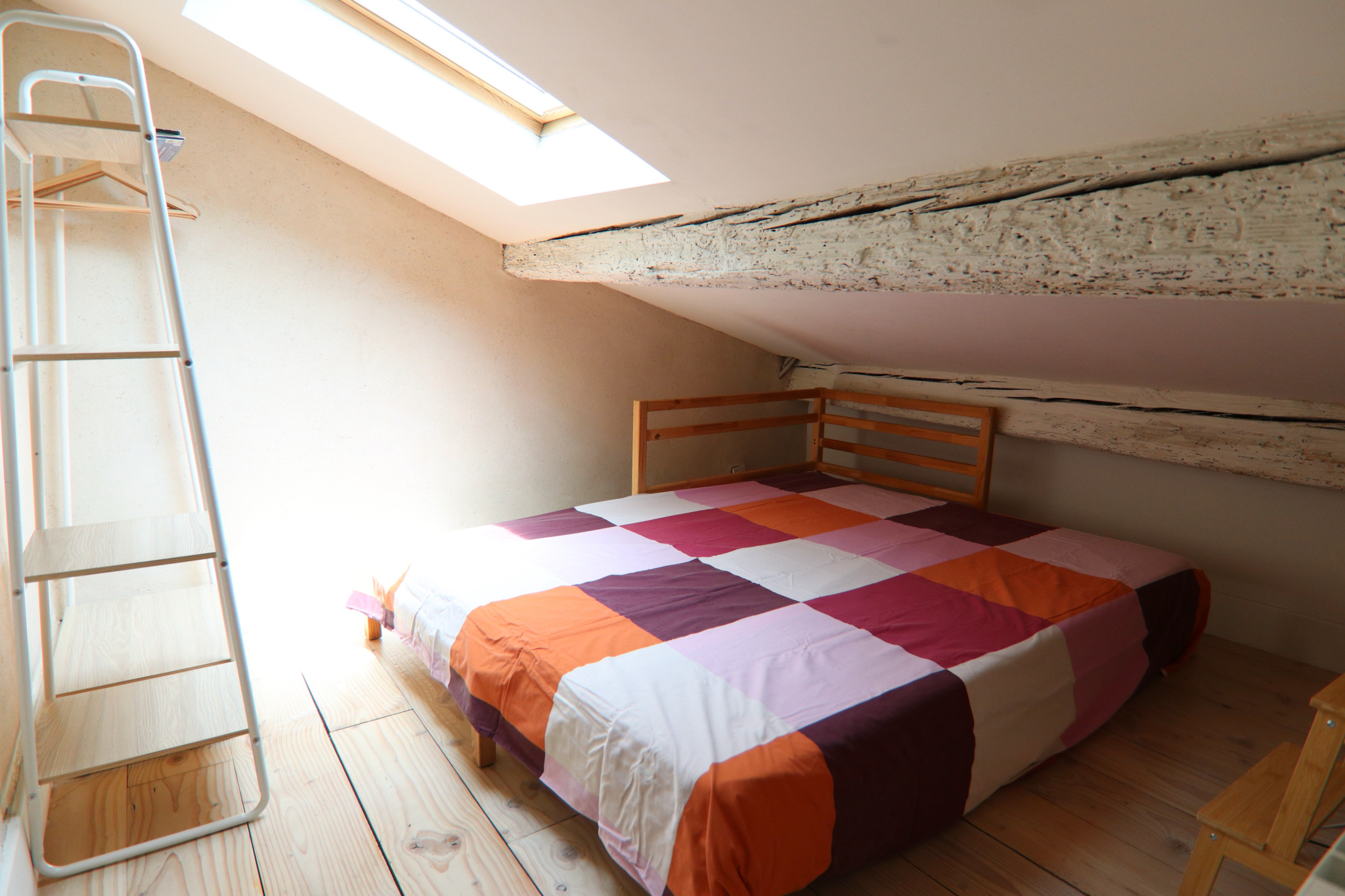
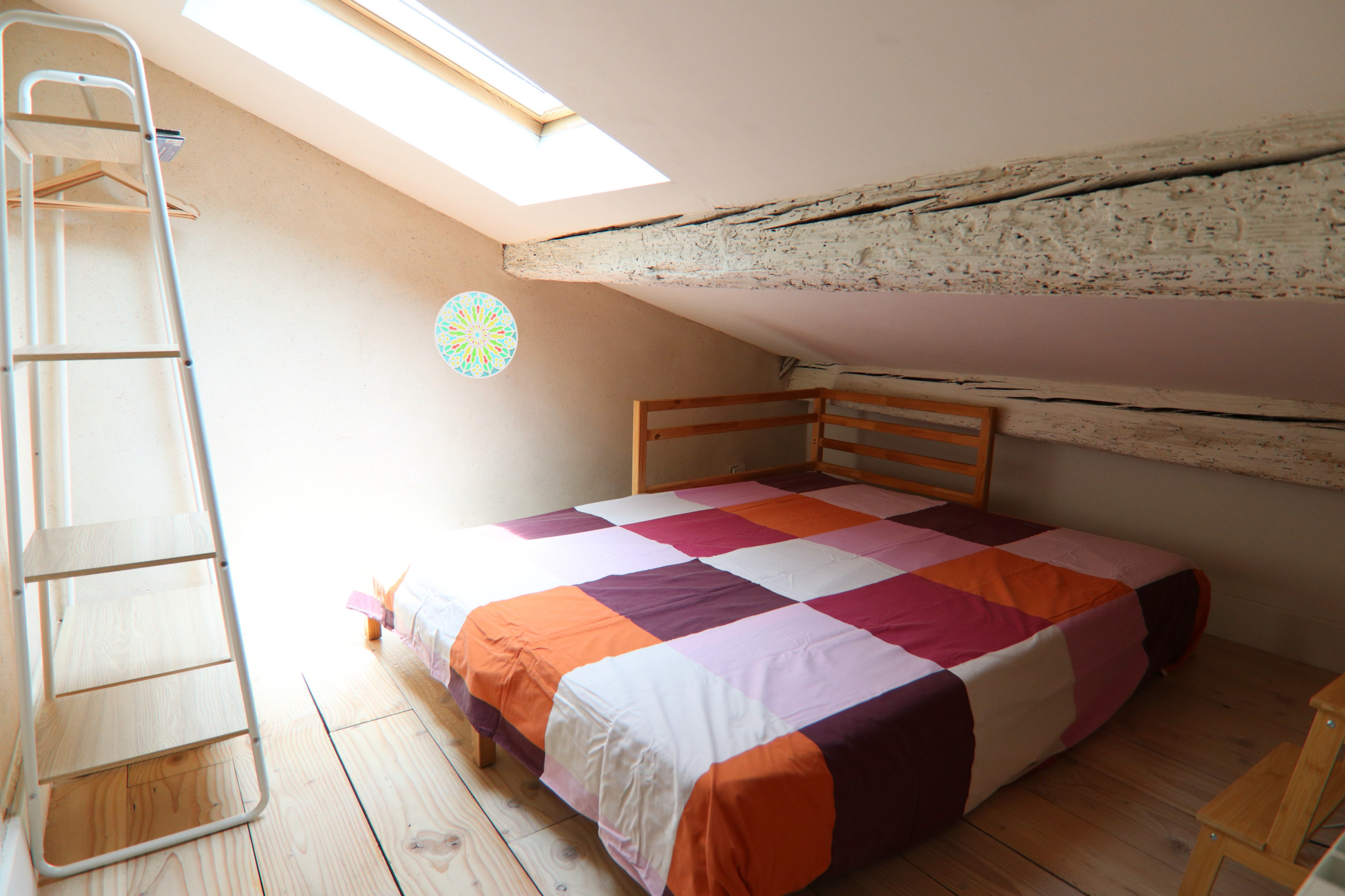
+ decorative plate (477, 335)
